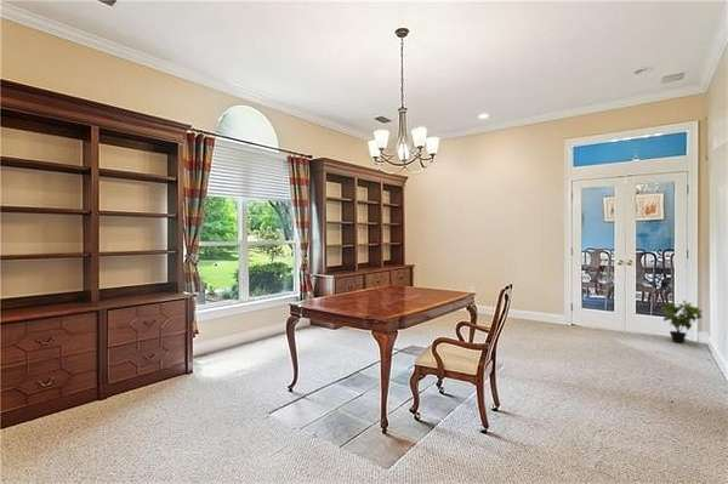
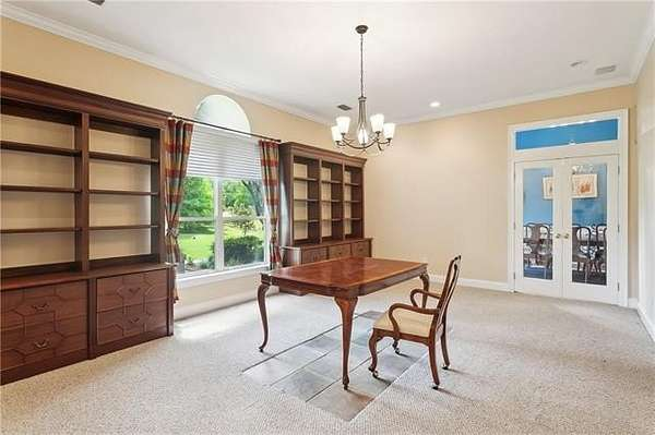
- potted plant (681, 320)
